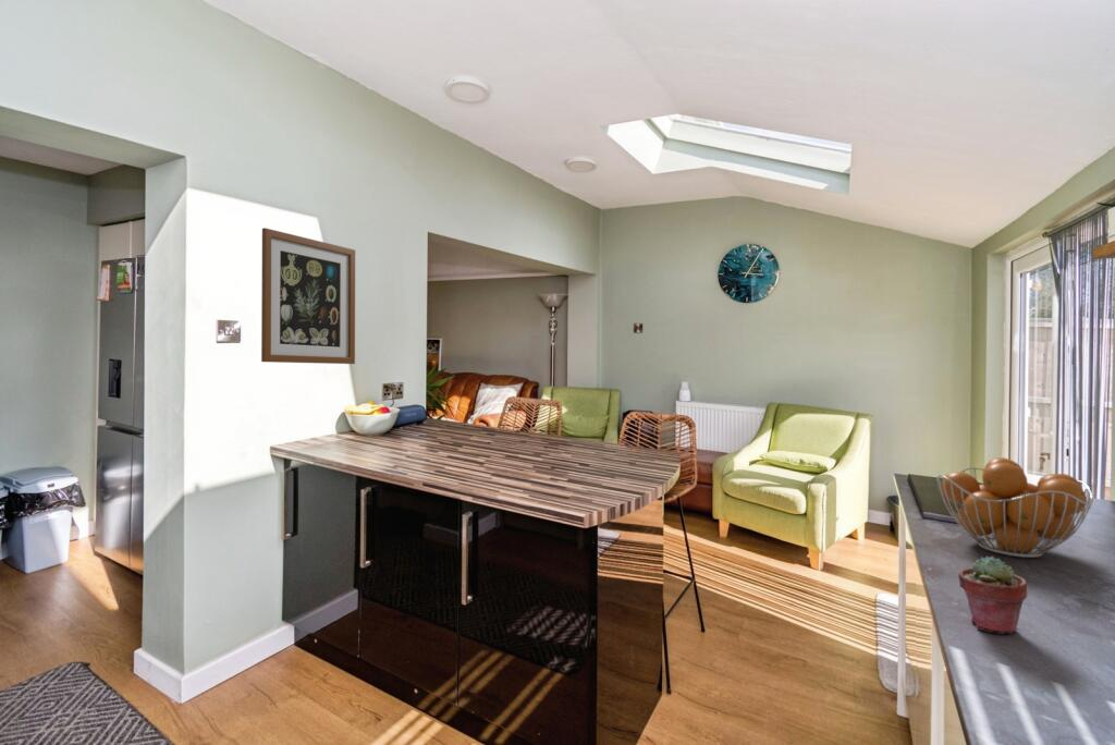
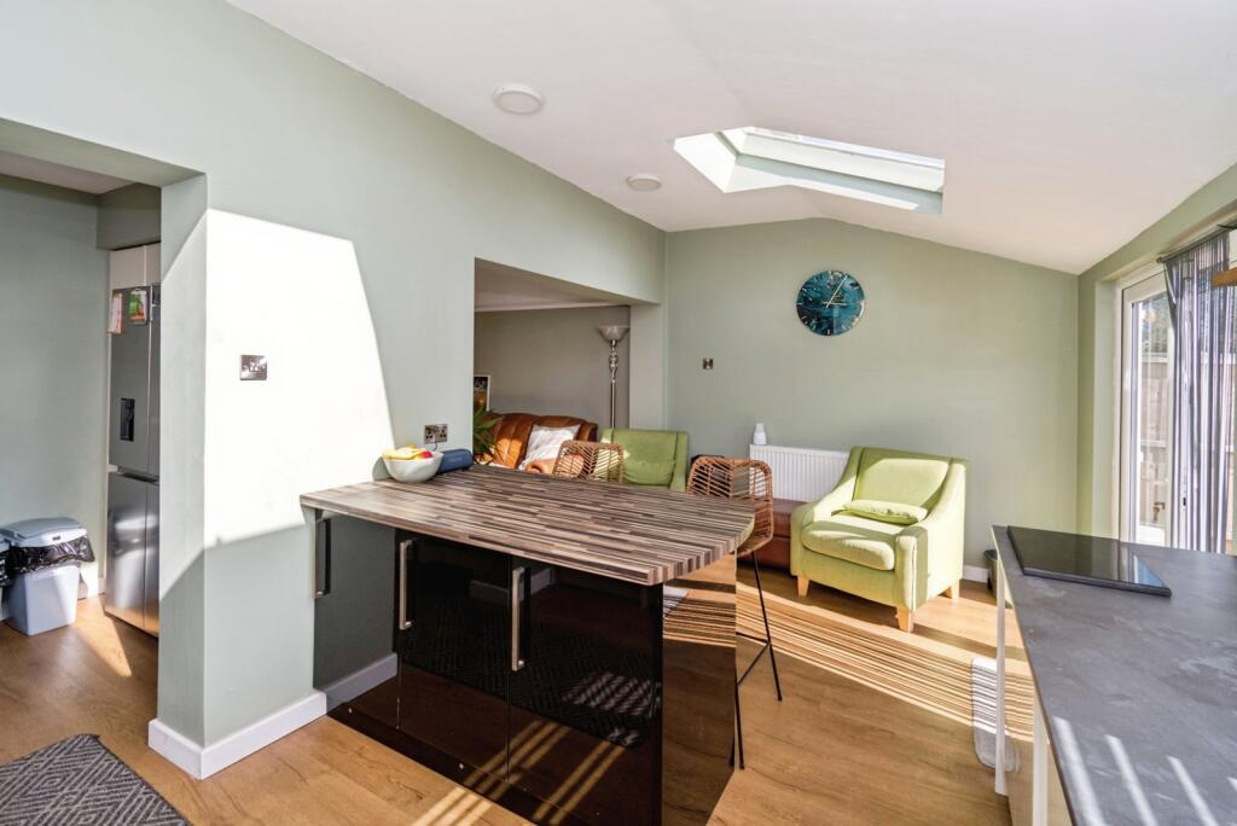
- wall art (311, 301)
- fruit basket (1009, 504)
- potted succulent (992, 590)
